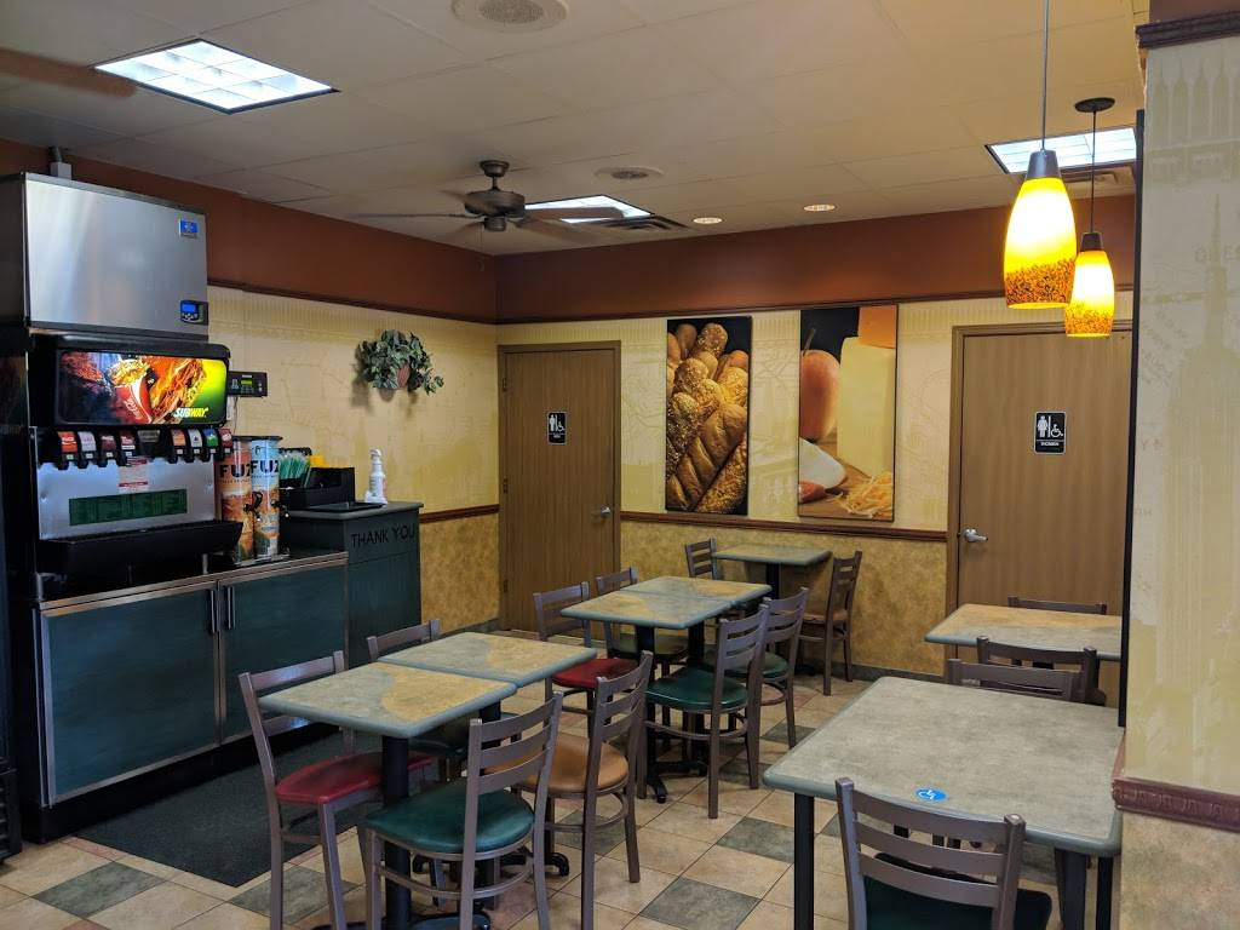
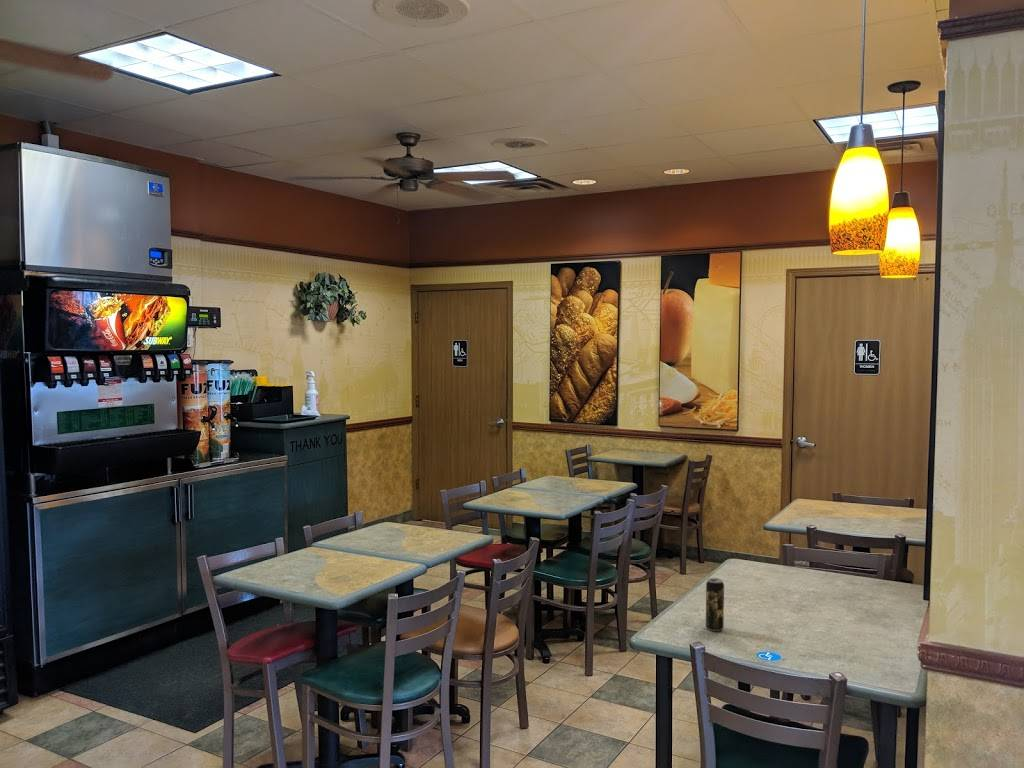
+ beverage can (714, 603)
